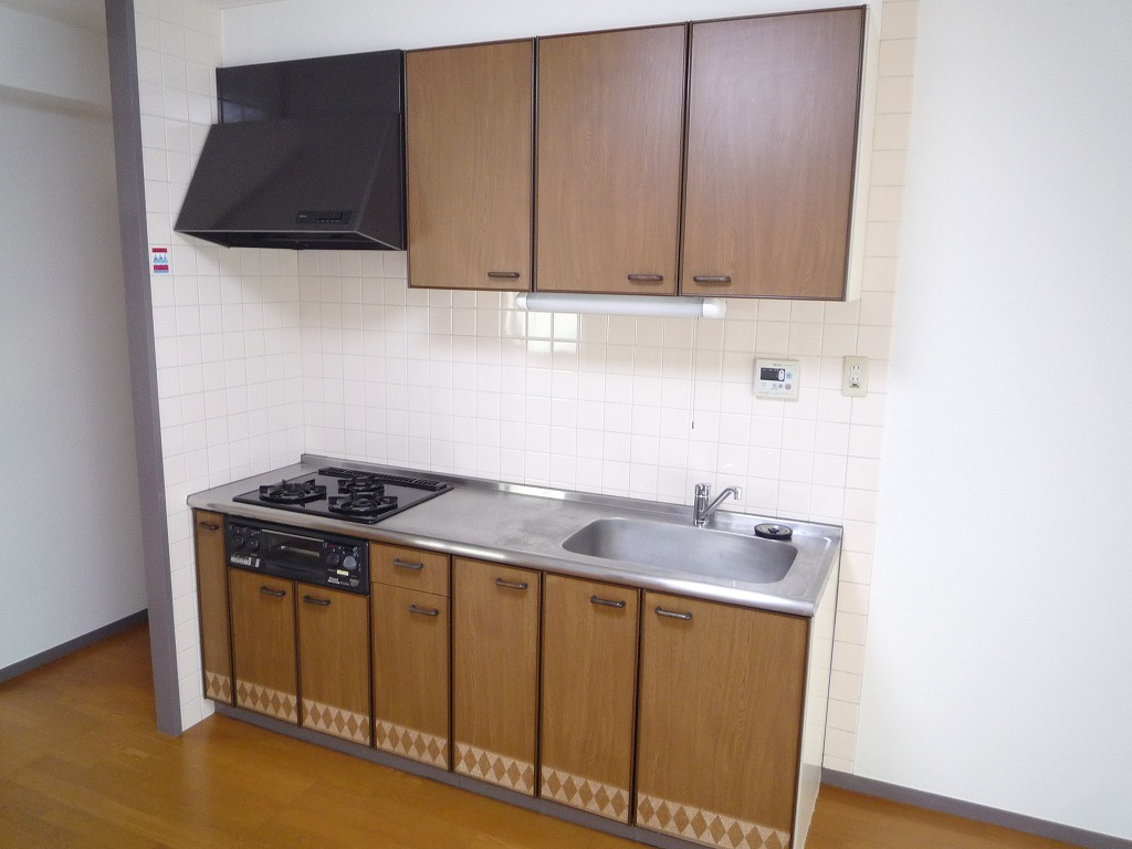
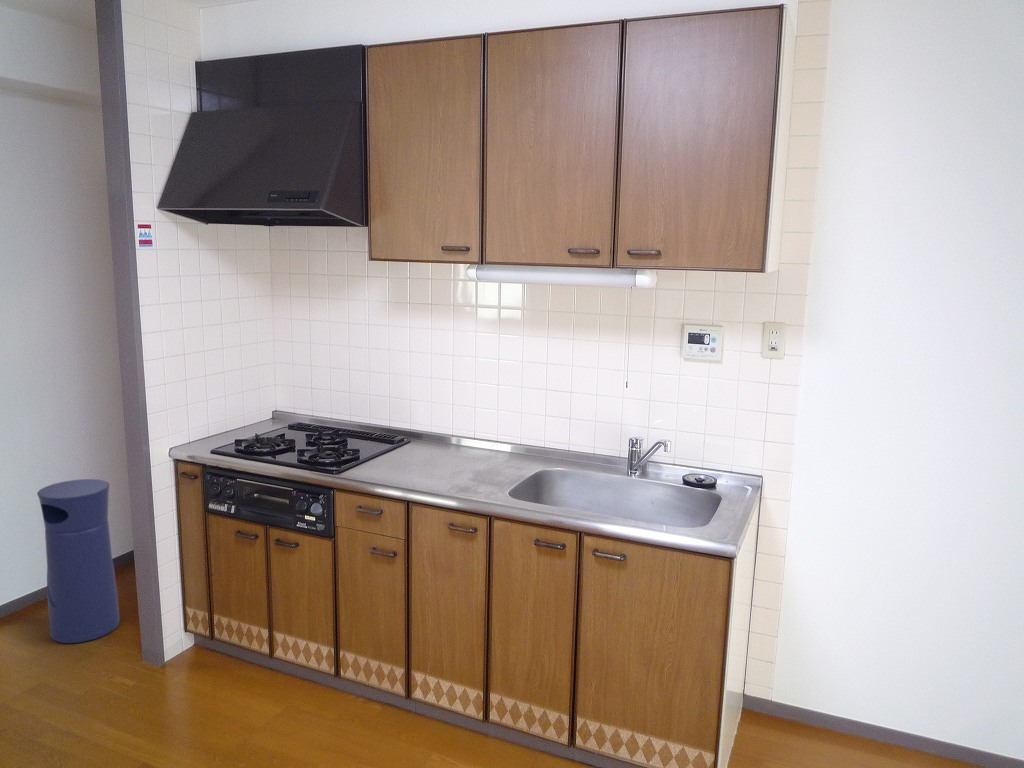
+ trash can (80, 559)
